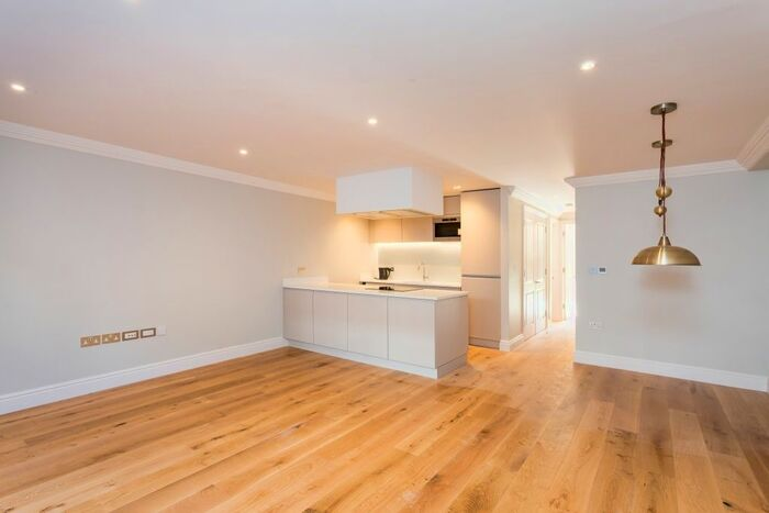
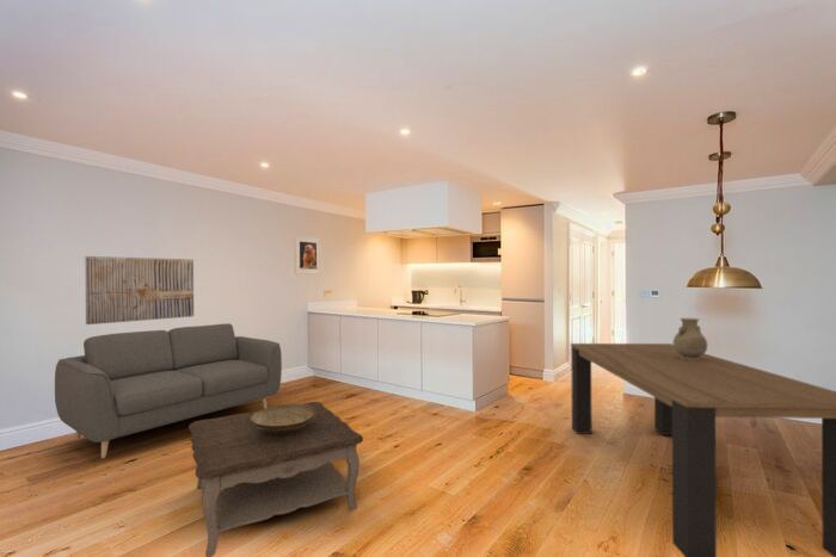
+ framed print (308, 255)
+ coffee table (272, 463)
+ sofa (180, 376)
+ decorative bowl (283, 421)
+ dining table (676, 420)
+ vase (689, 338)
+ wall art (143, 289)
